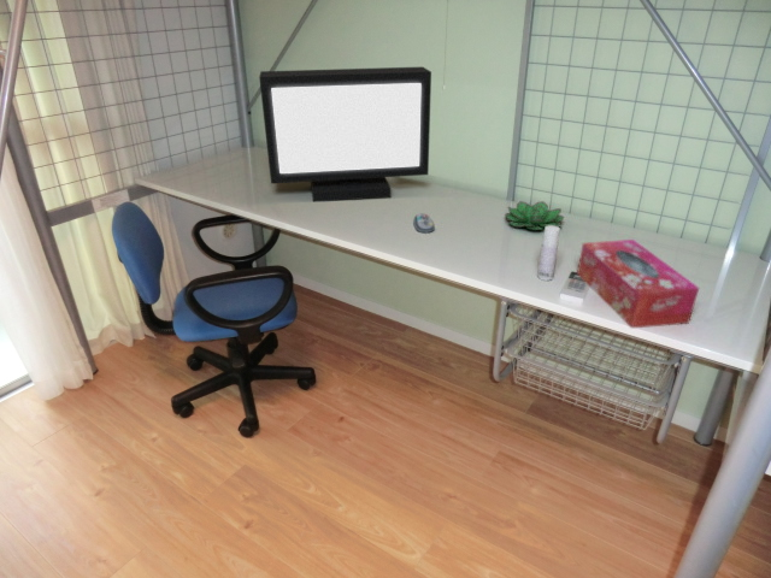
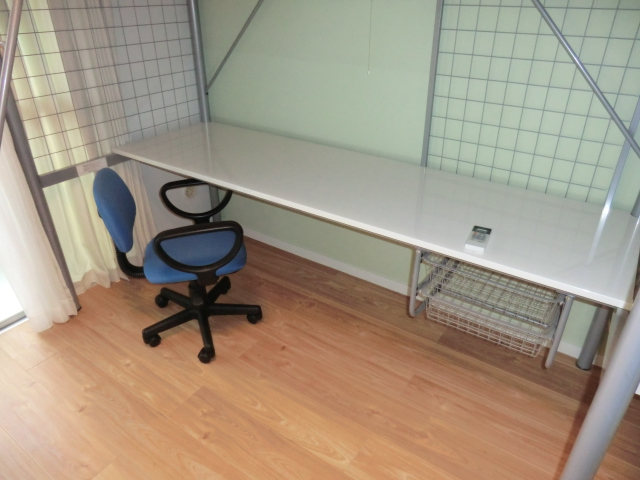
- tissue box (631, 281)
- bottle (548, 253)
- computer mouse (423, 222)
- monitor (347, 134)
- succulent plant (534, 214)
